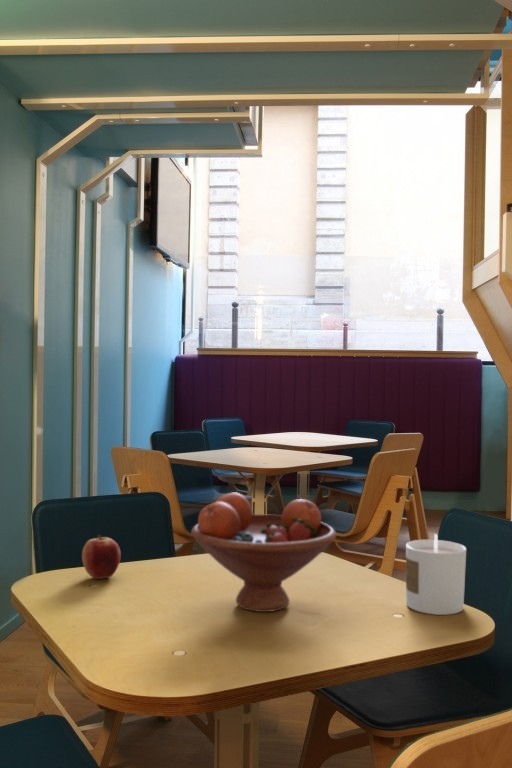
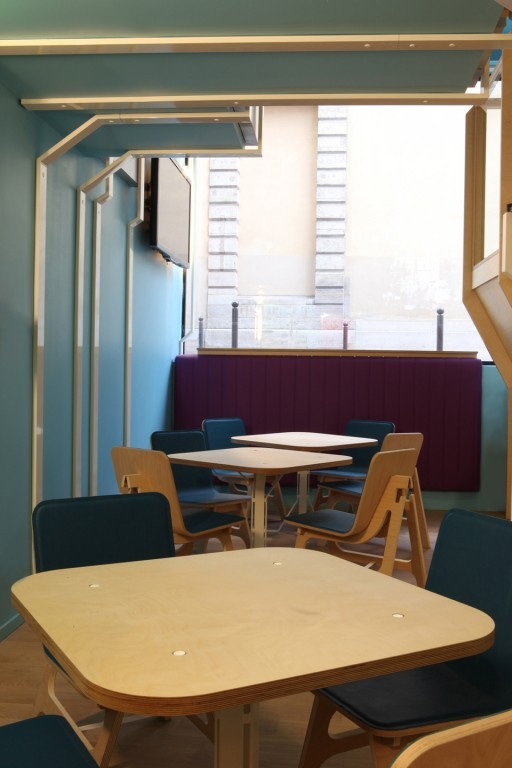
- fruit bowl (263, 551)
- candle (435, 570)
- apple (101, 555)
